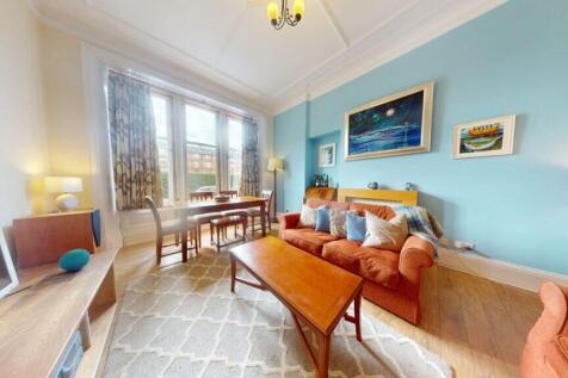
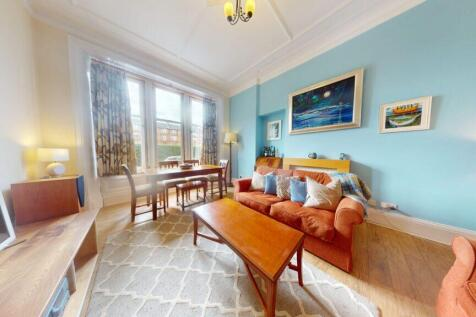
- decorative orb (74, 259)
